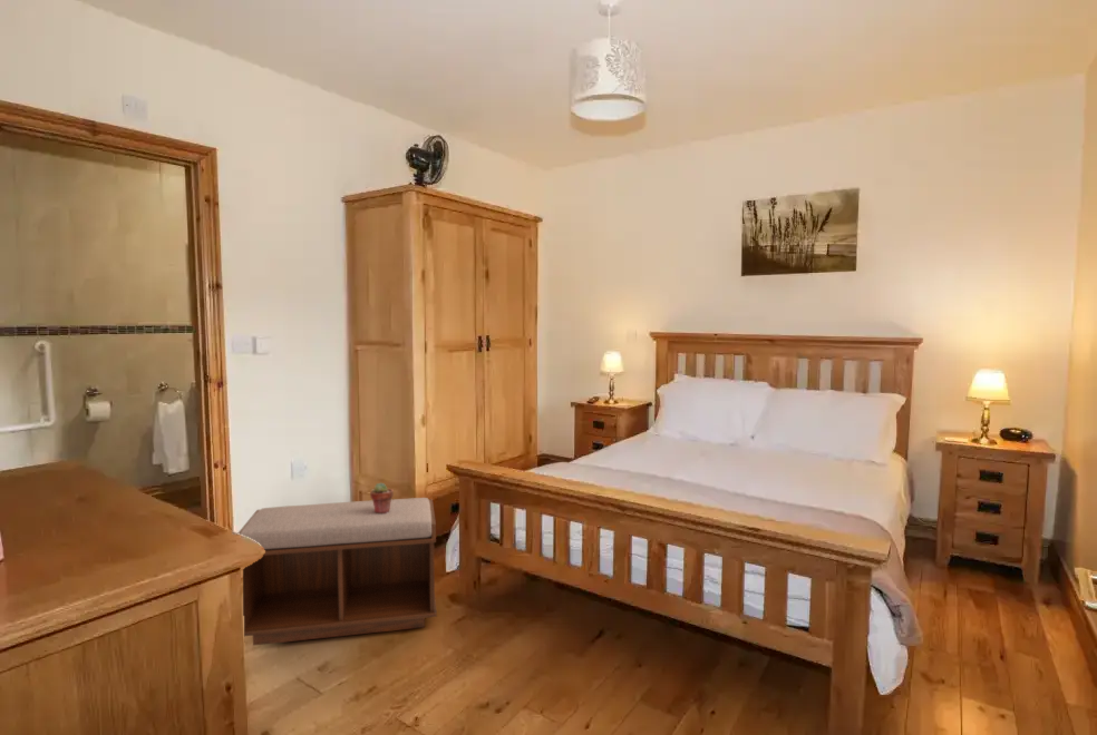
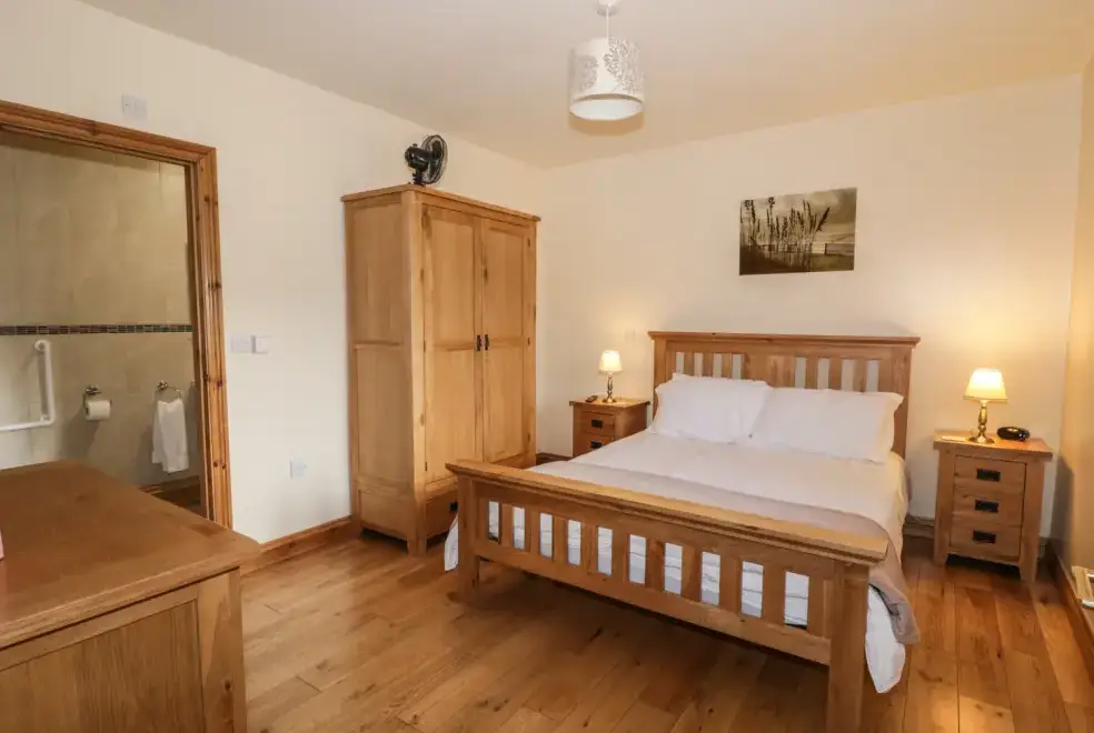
- potted succulent (381, 496)
- bench (343, 565)
